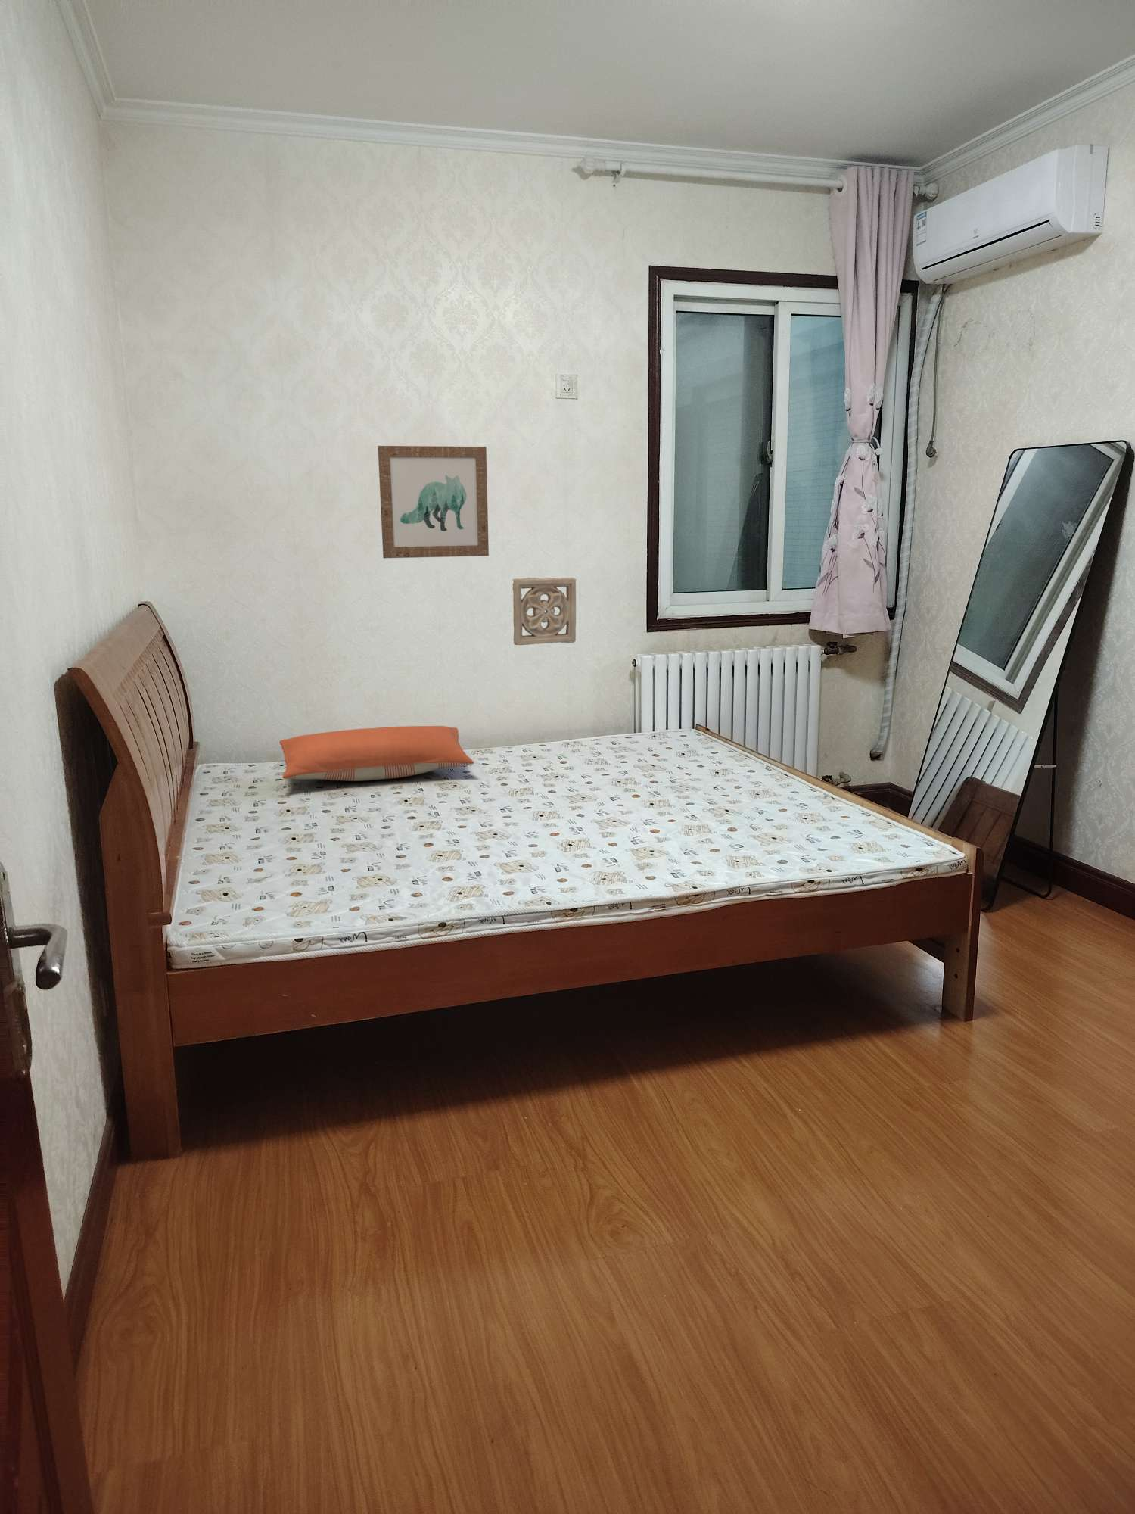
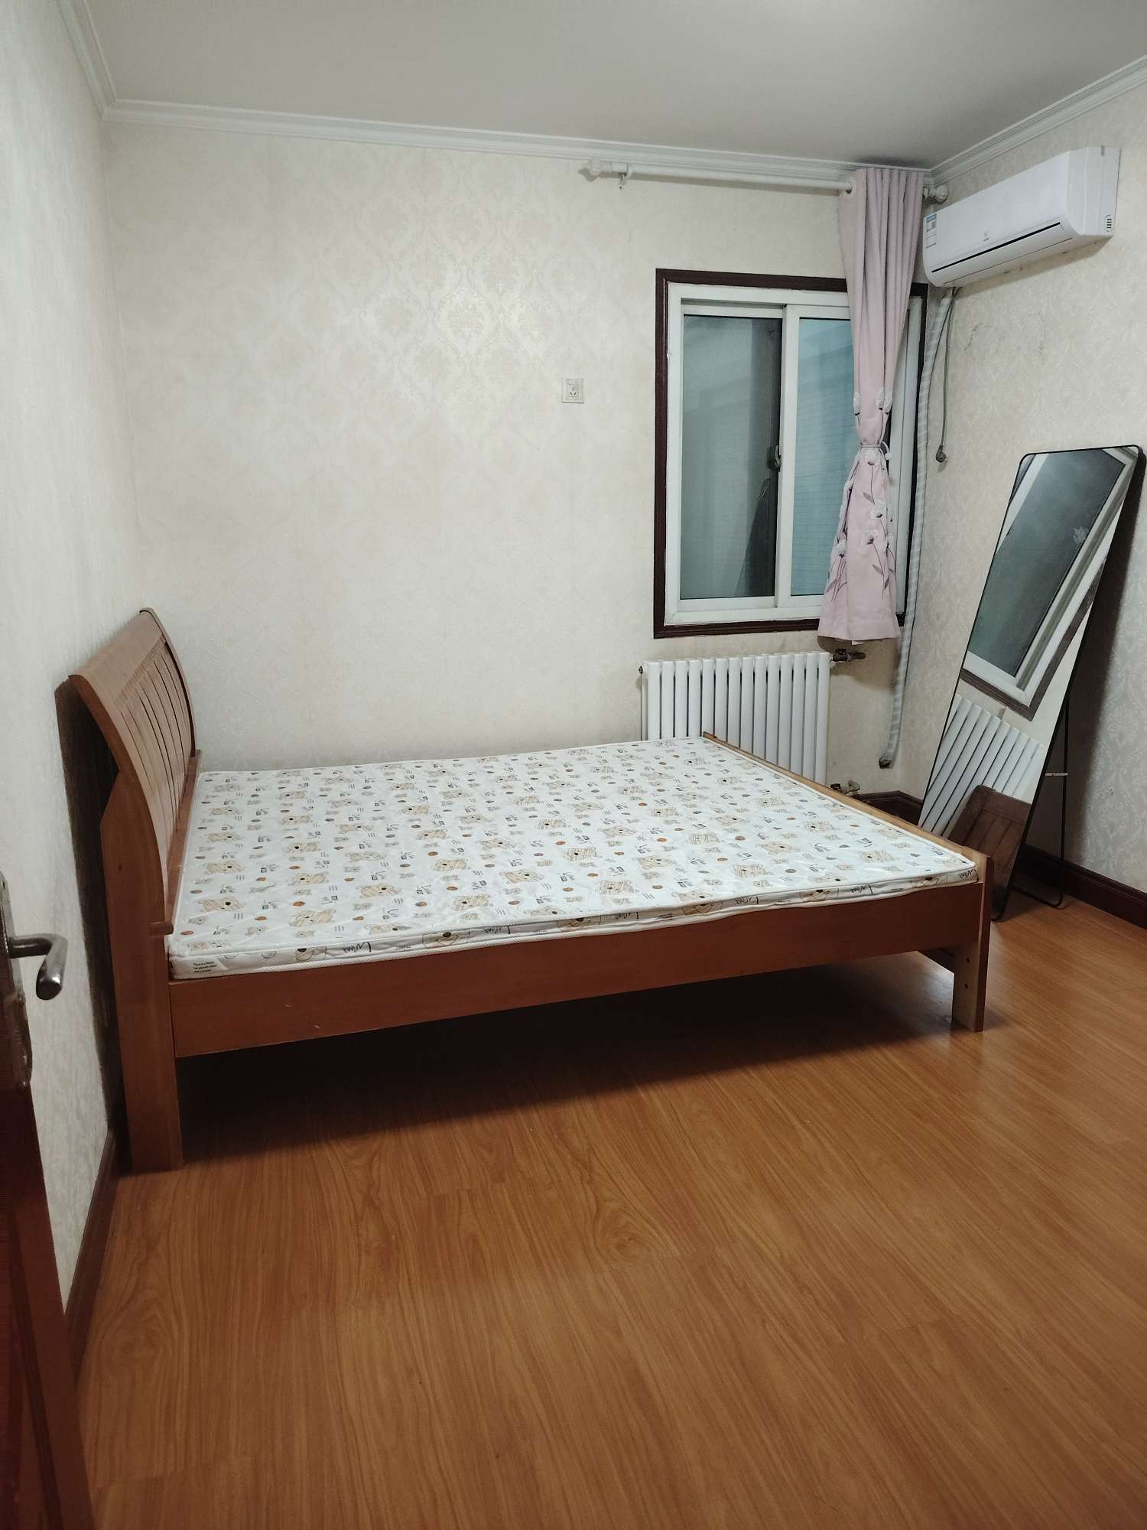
- wall art (434, 502)
- pillow (376, 752)
- wall ornament (544, 612)
